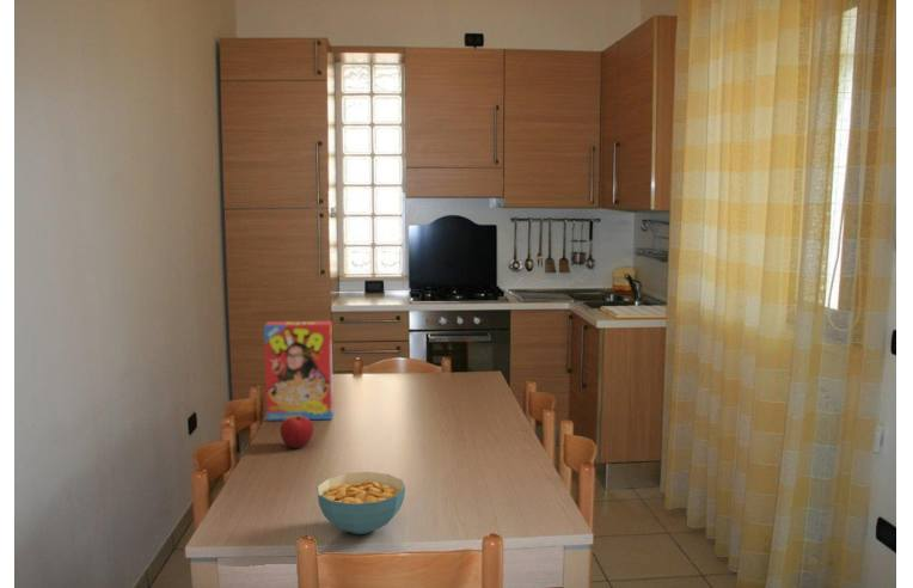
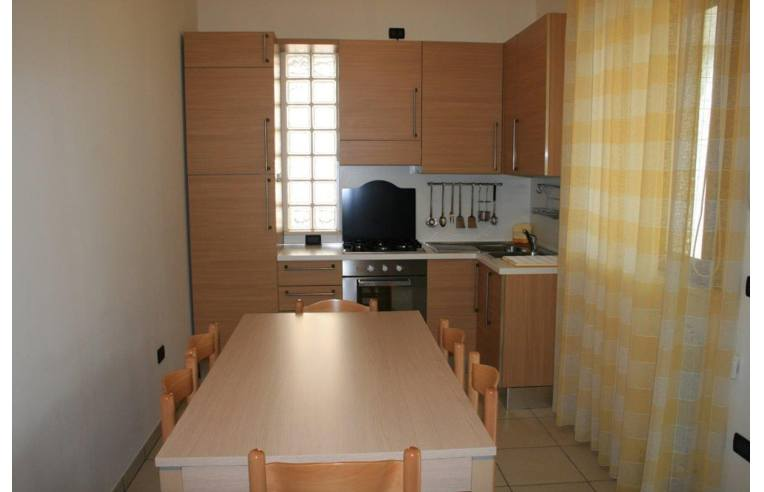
- cereal box (299, 369)
- fruit (296, 430)
- cereal bowl (361, 508)
